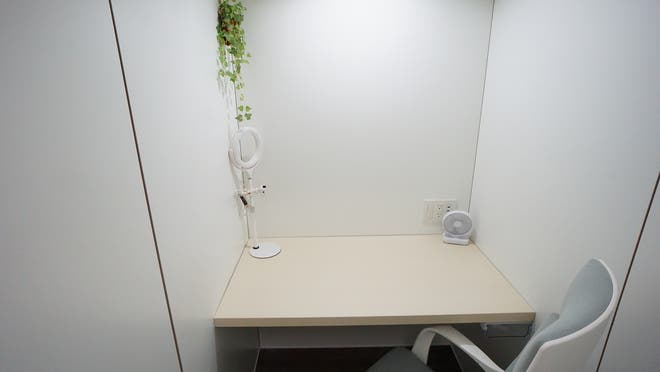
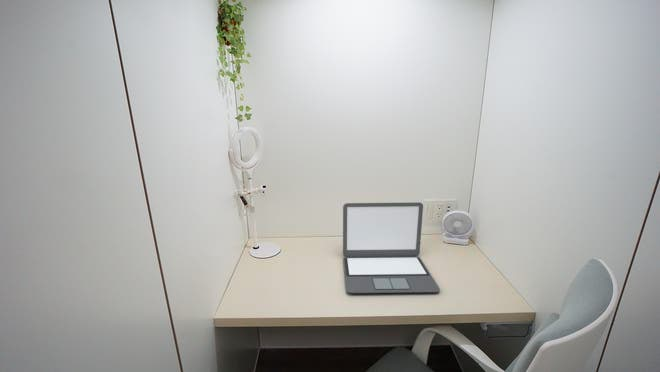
+ laptop (387, 244)
